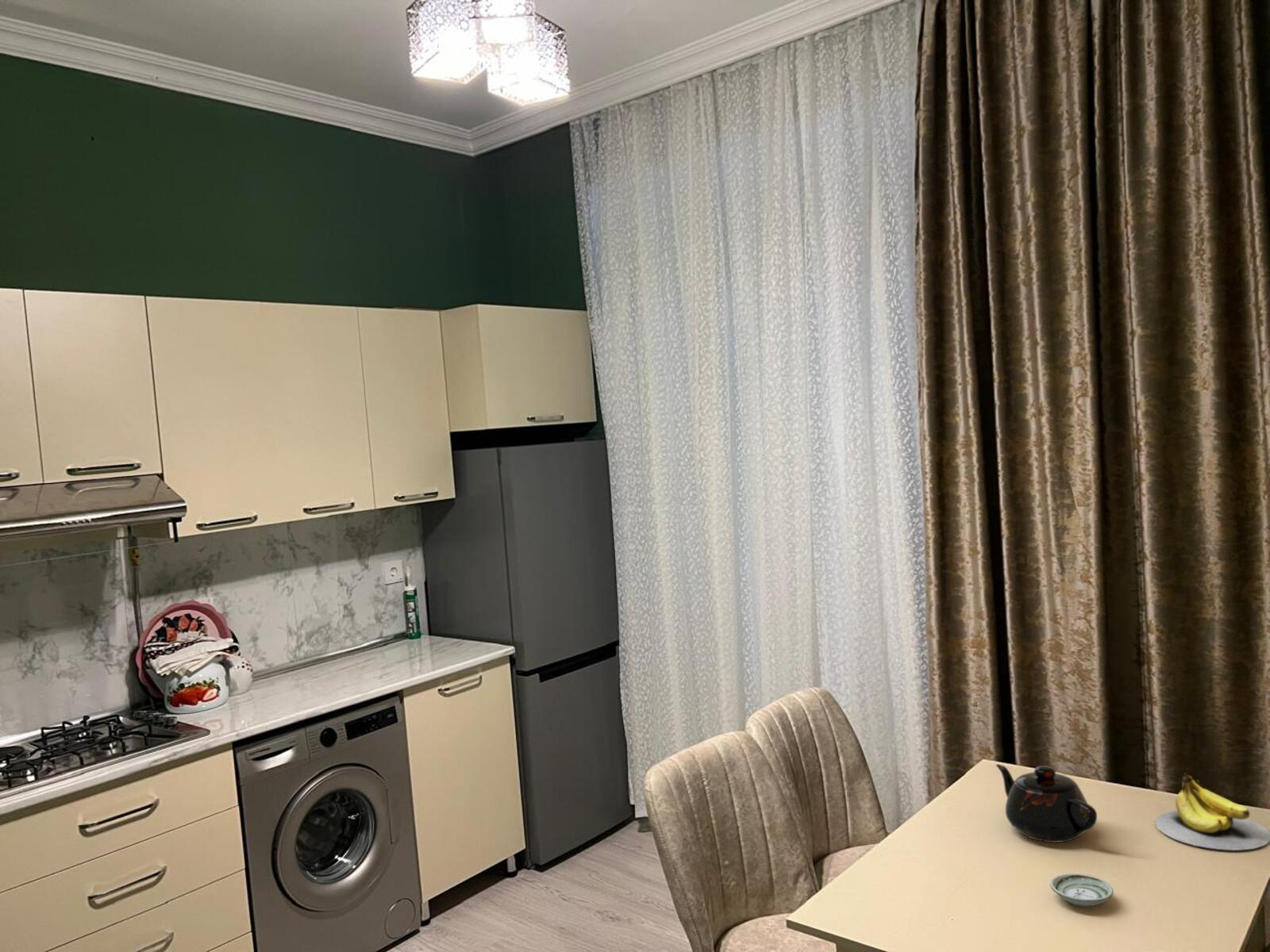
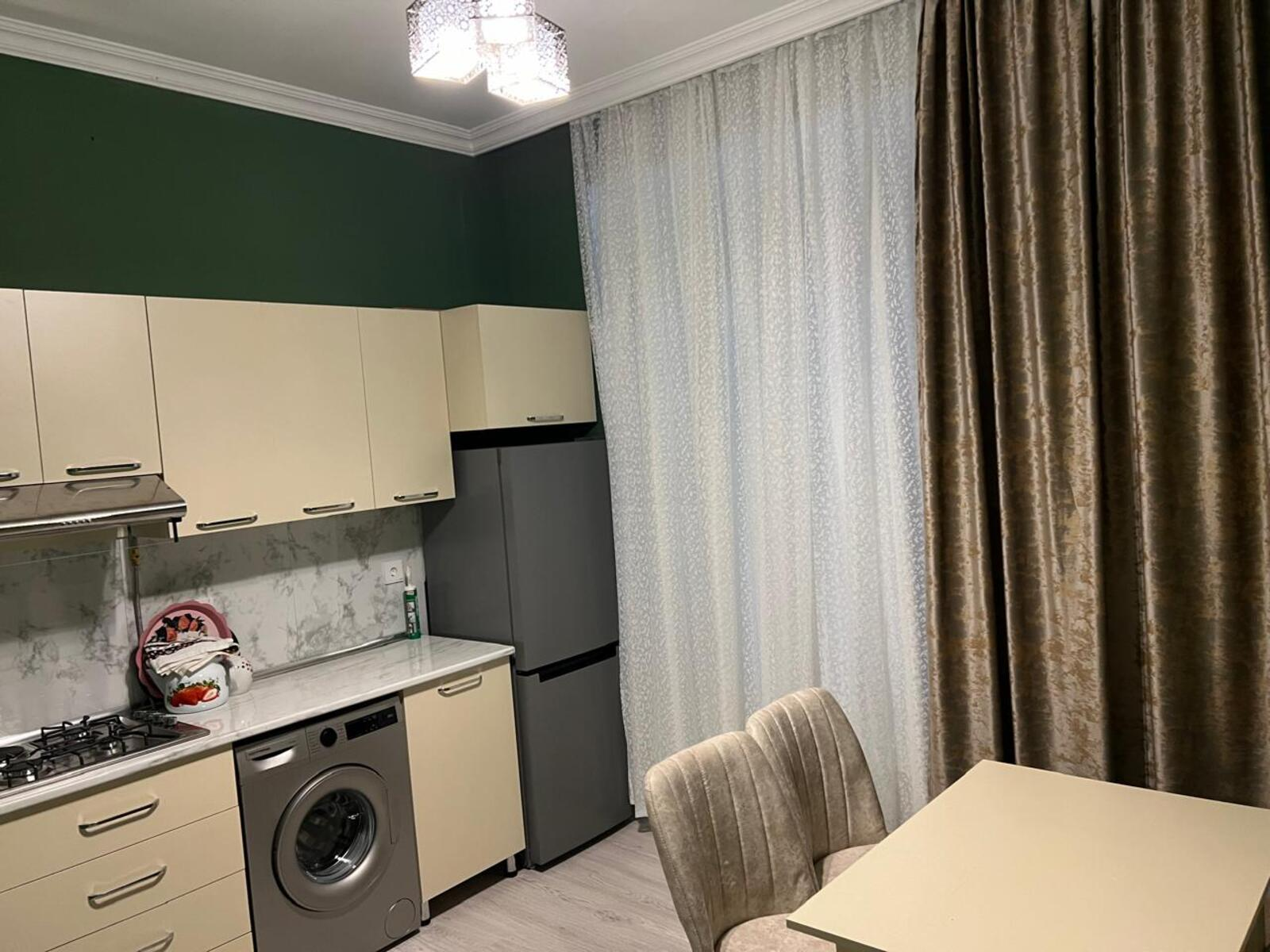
- banana (1210, 804)
- teapot (1043, 798)
- saucer (1081, 892)
